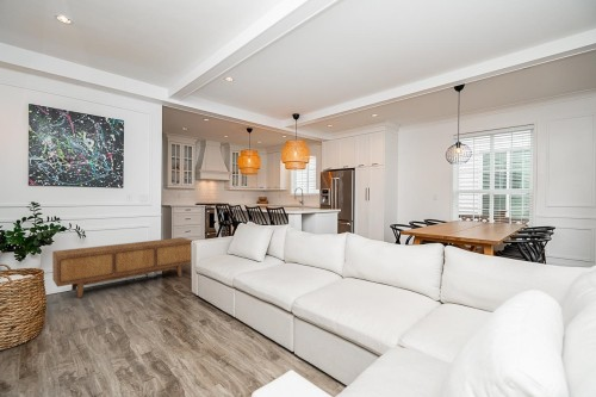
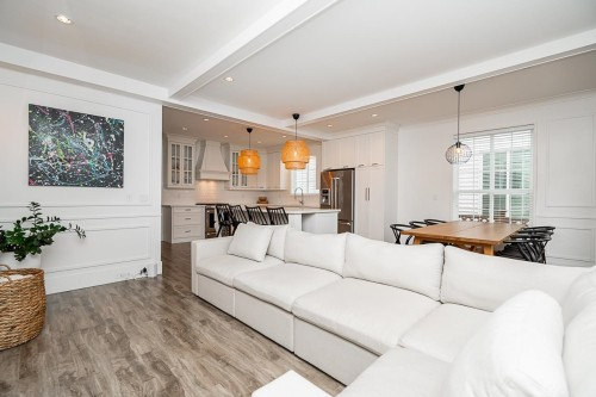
- sideboard (130, 263)
